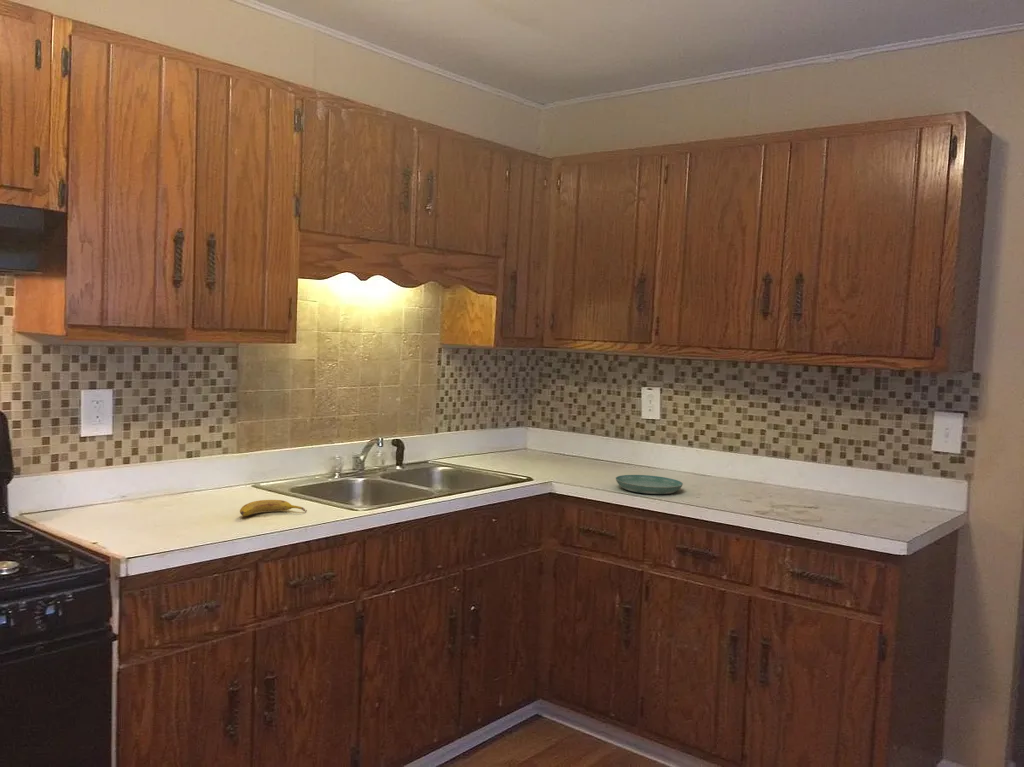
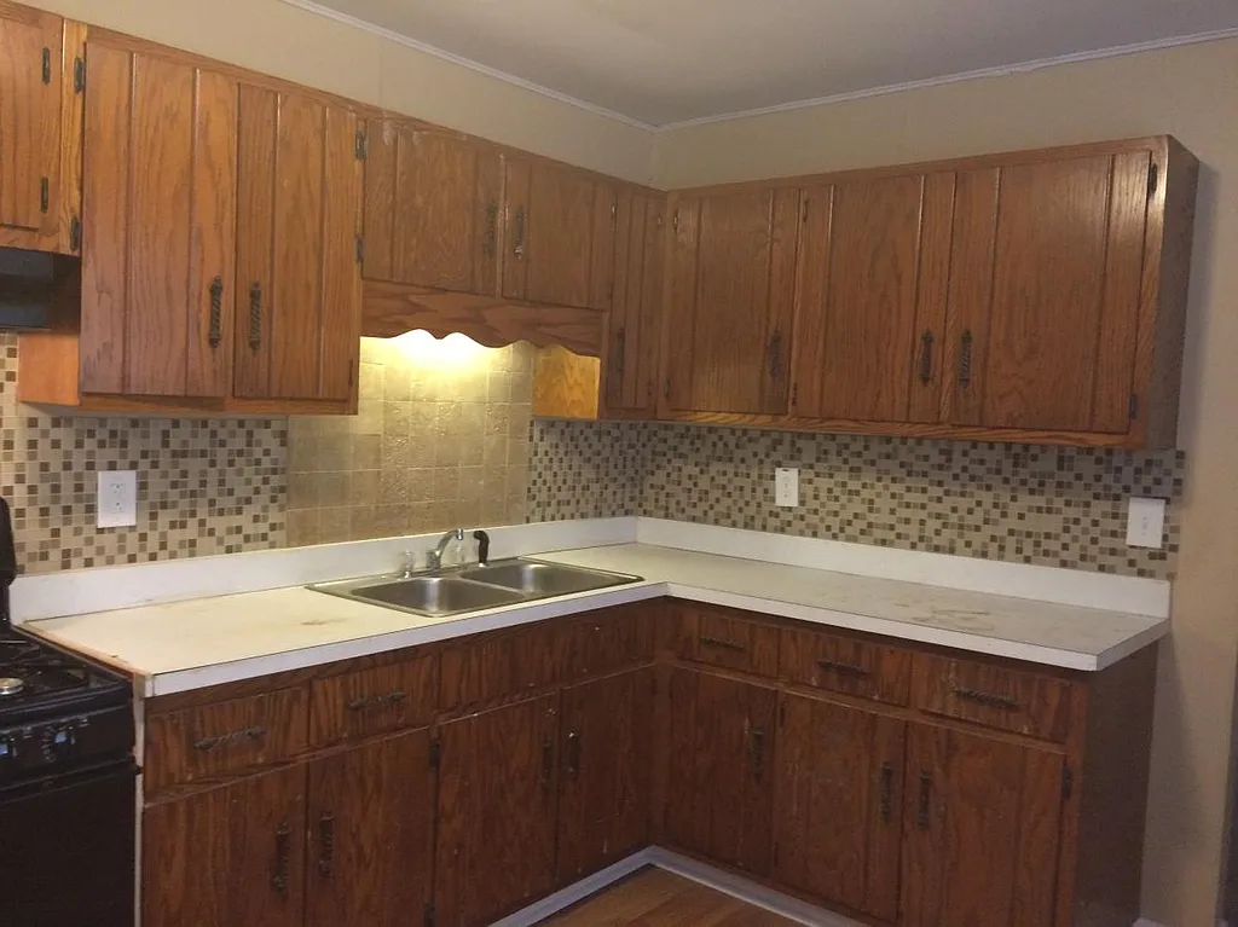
- saucer (648, 484)
- fruit (269, 507)
